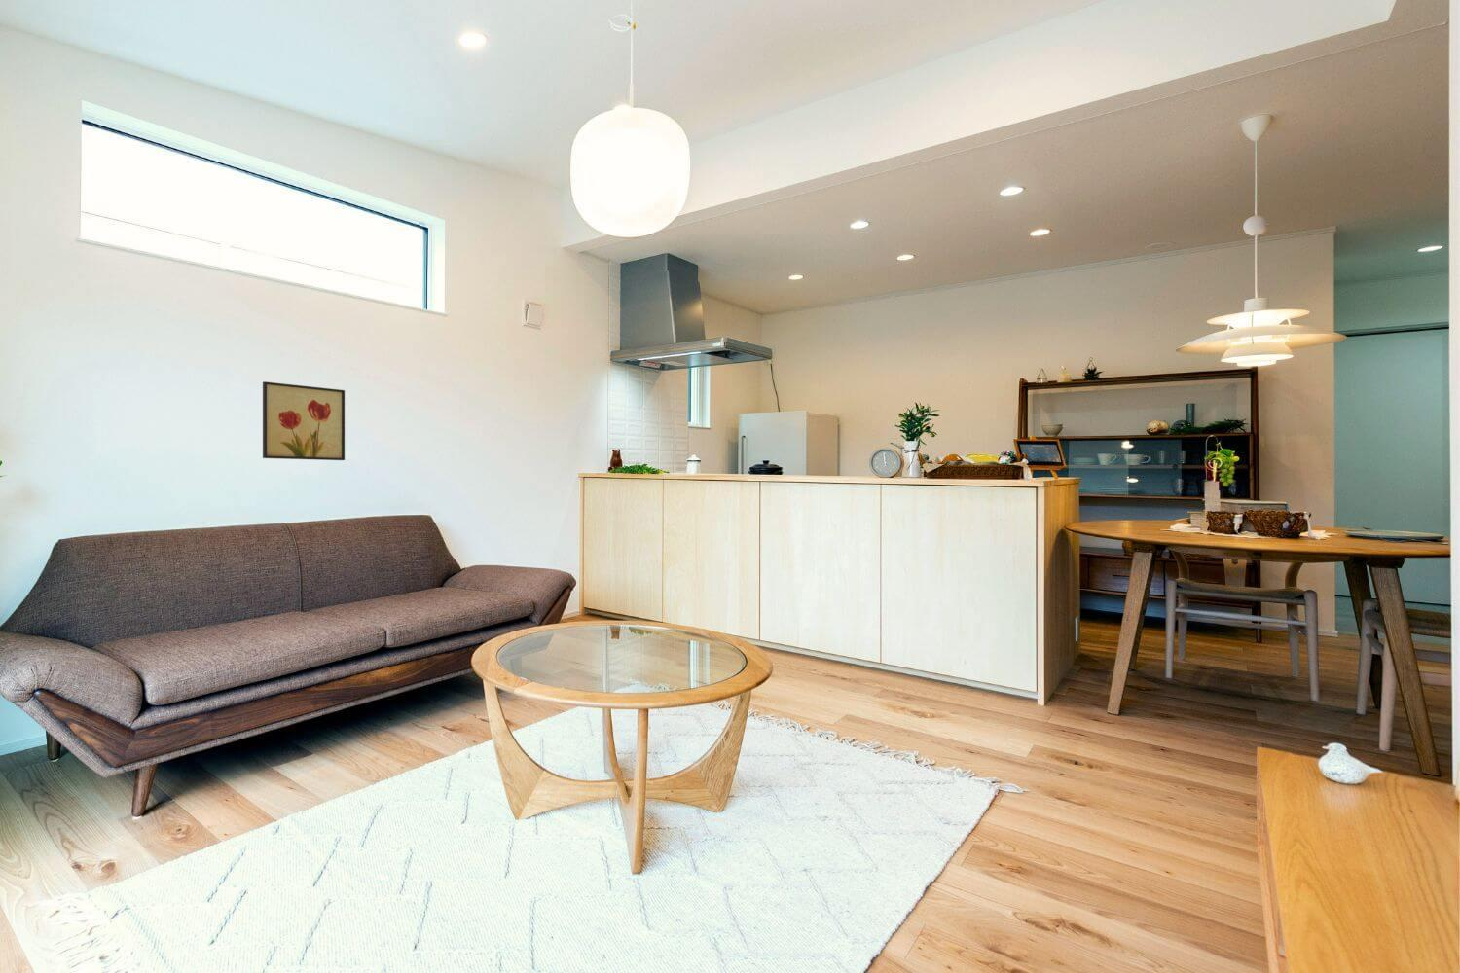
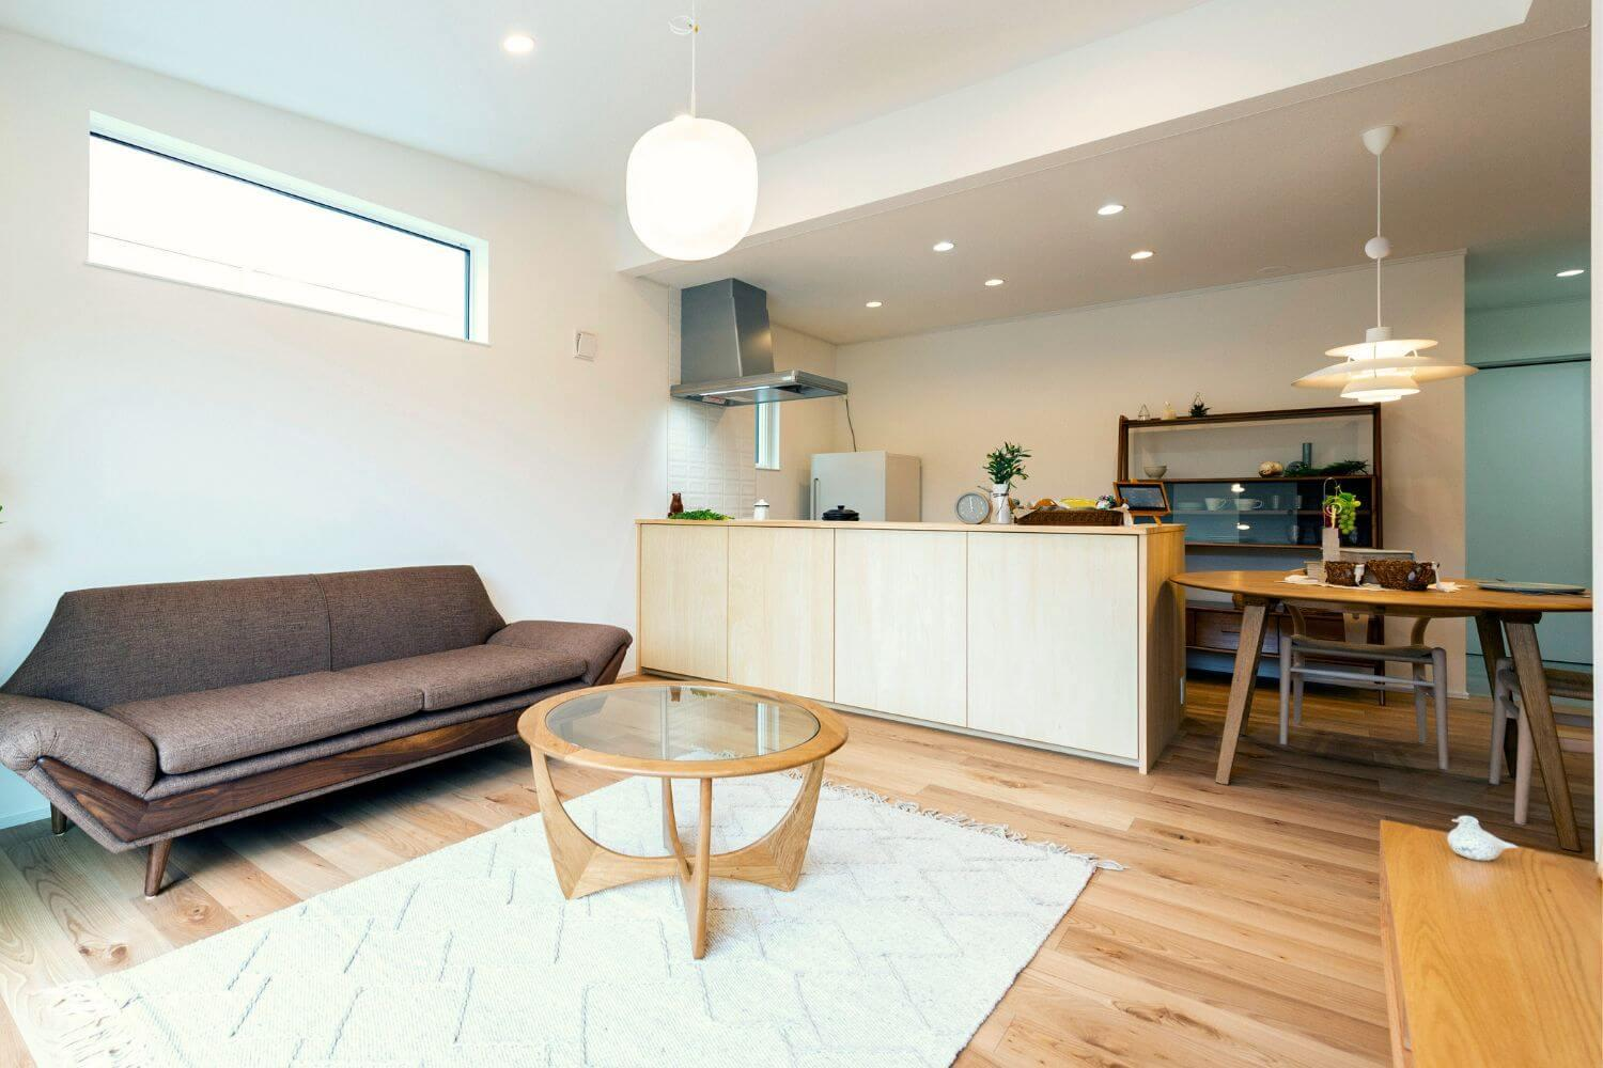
- wall art (304, 422)
